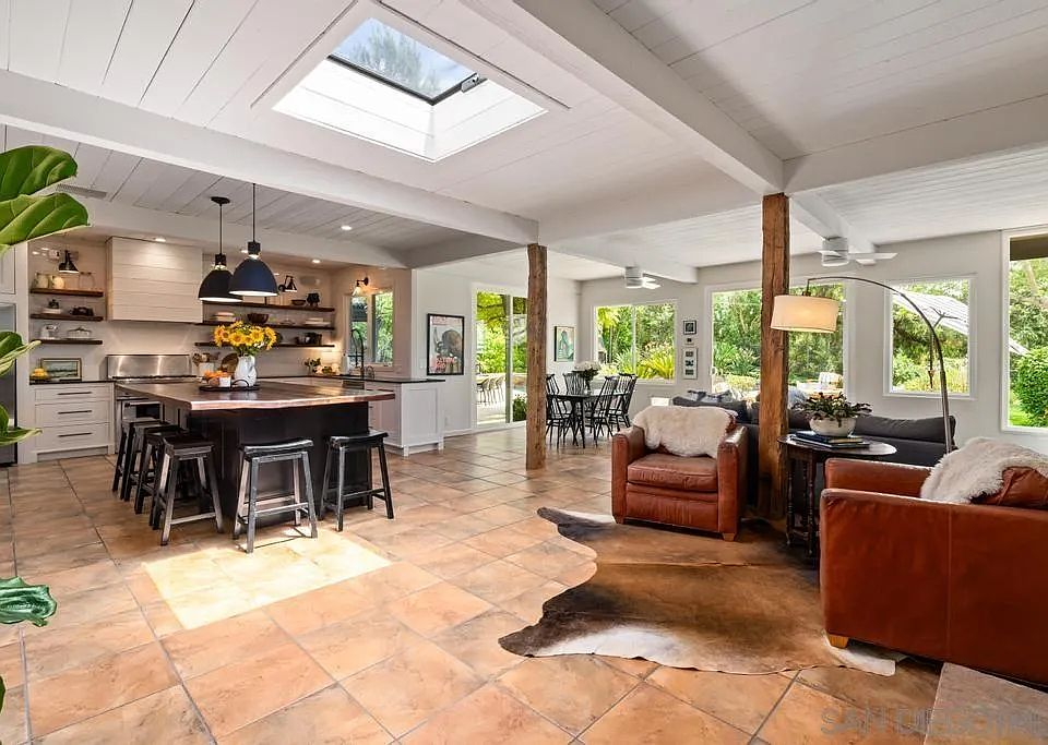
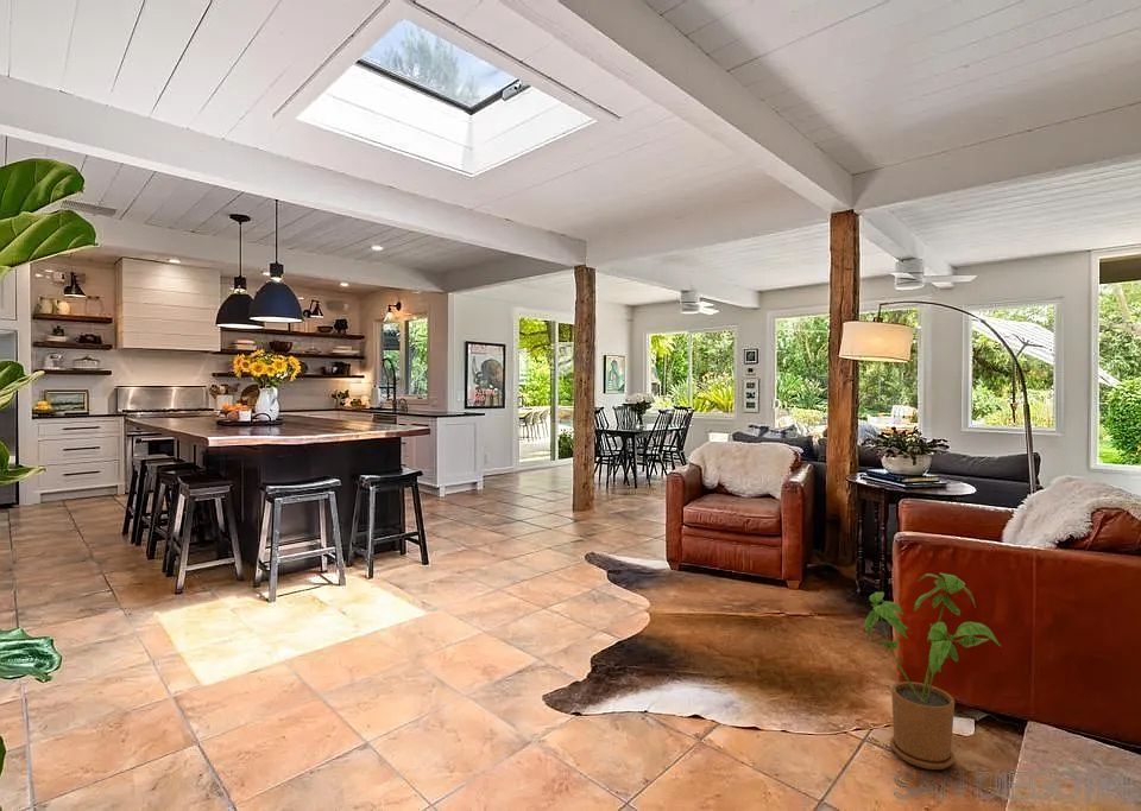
+ house plant (932, 667)
